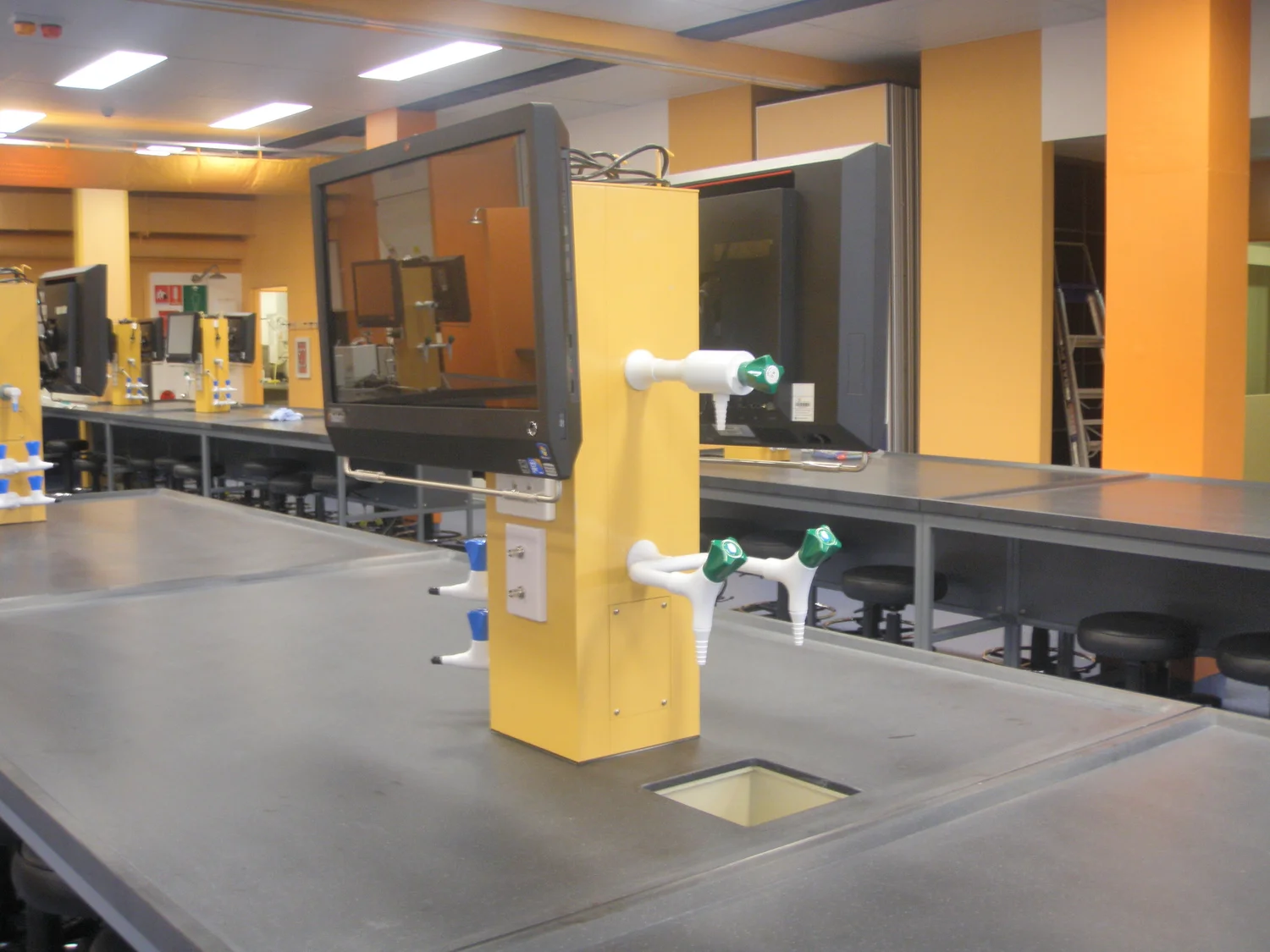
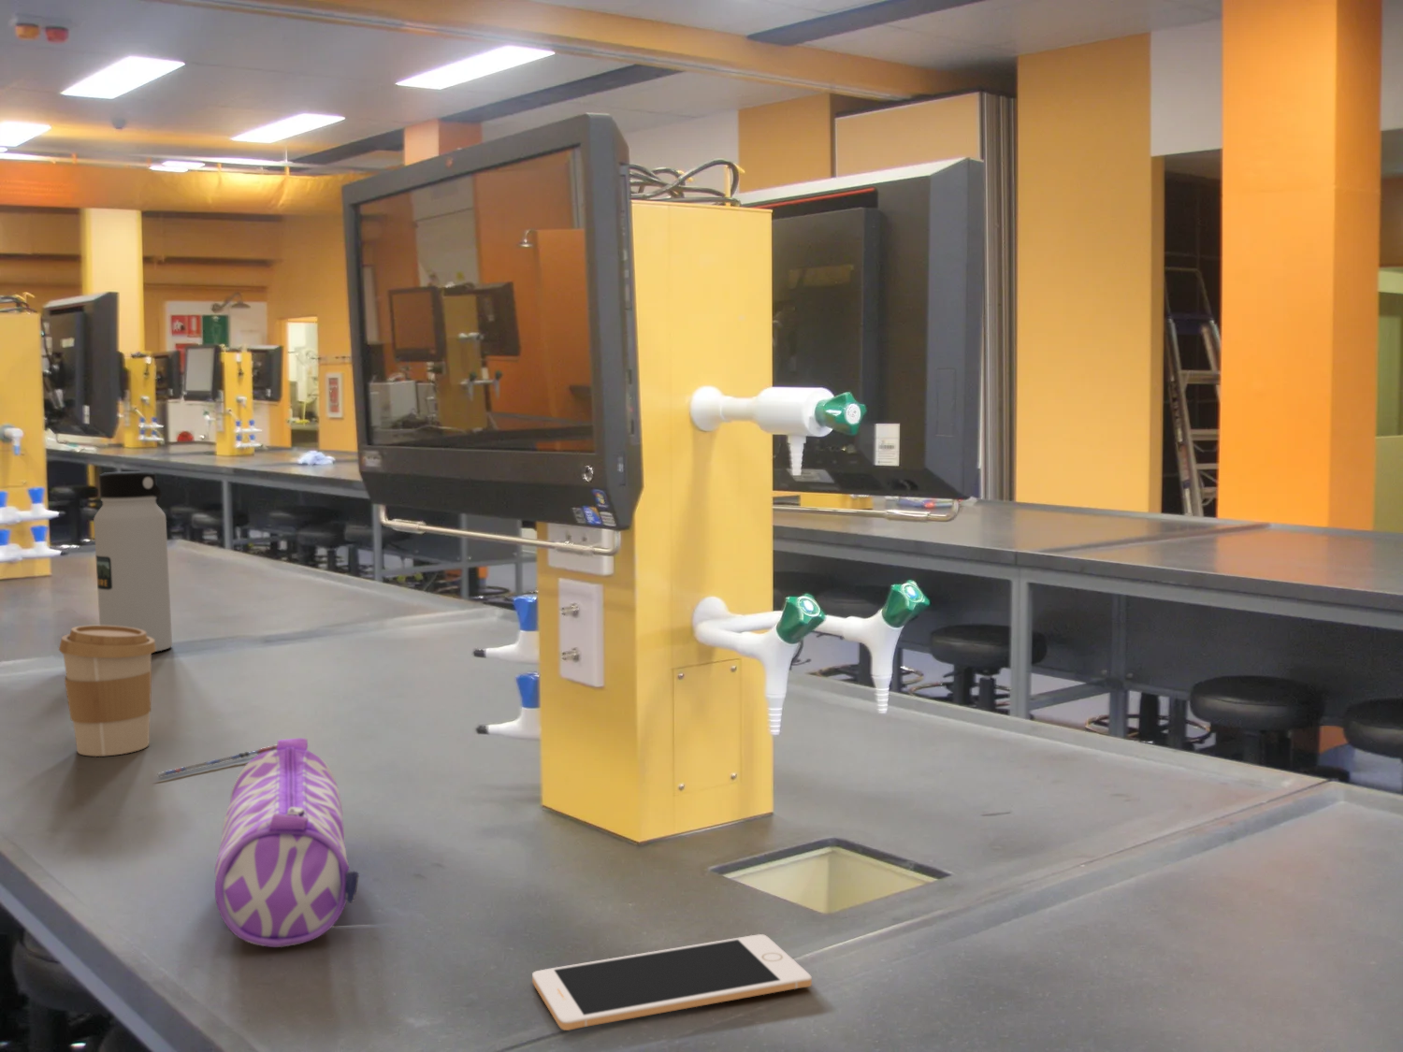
+ cell phone (671, 979)
+ pen (223, 759)
+ coffee cup (109, 686)
+ water bottle (131, 561)
+ pencil case (283, 837)
